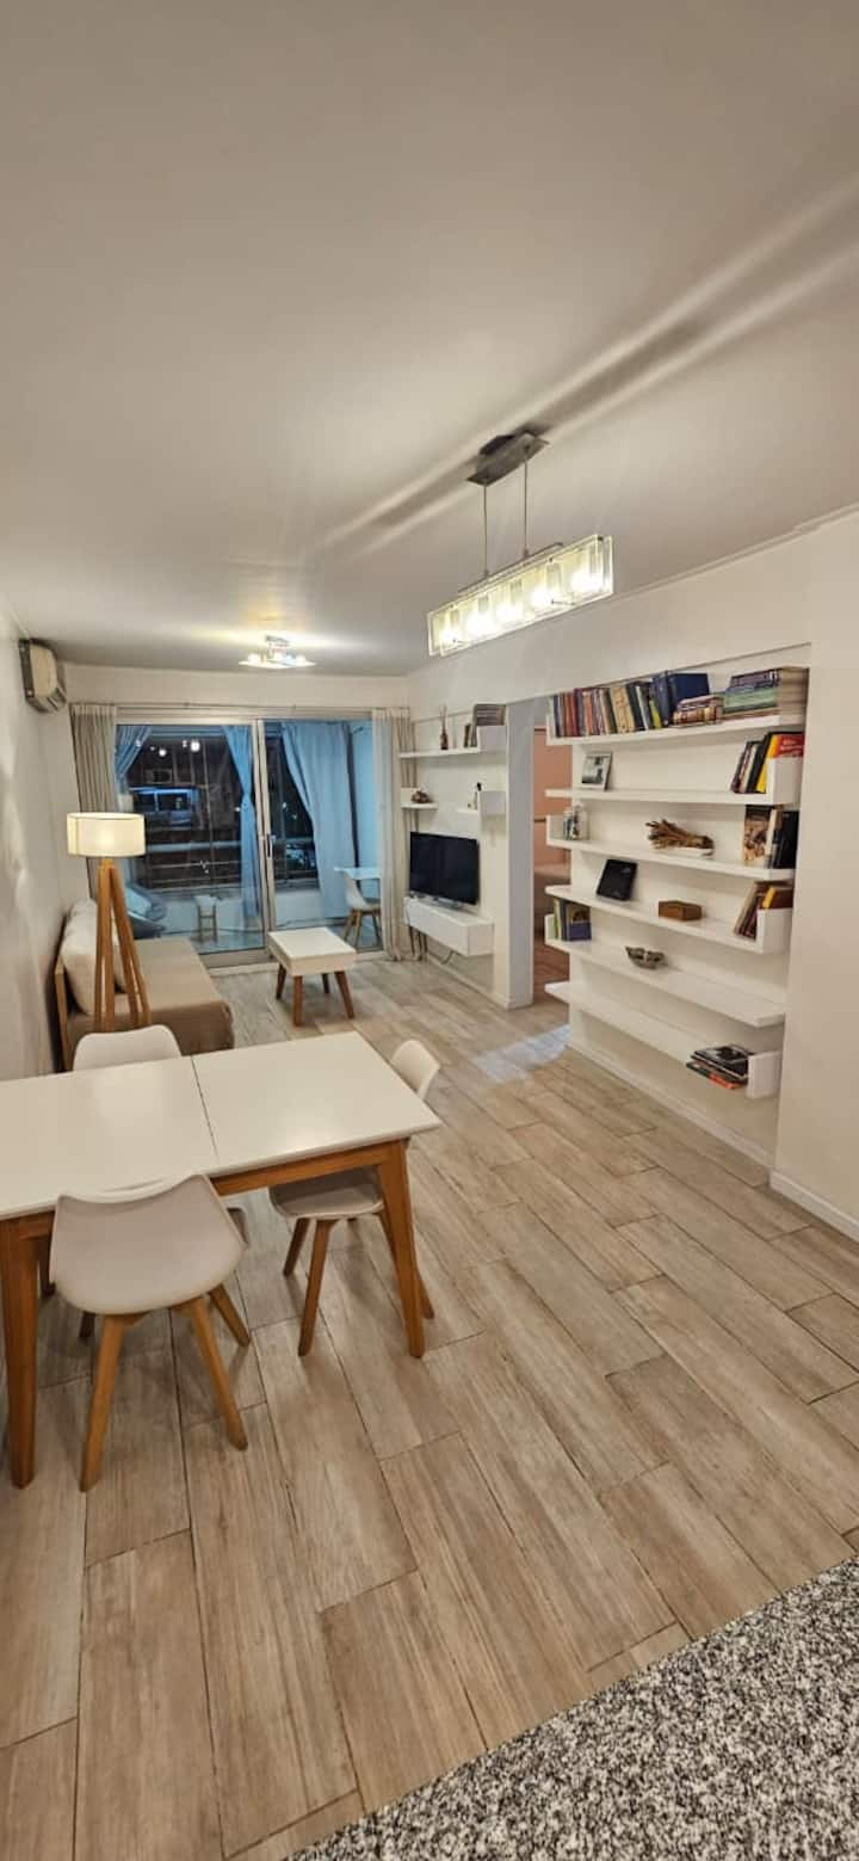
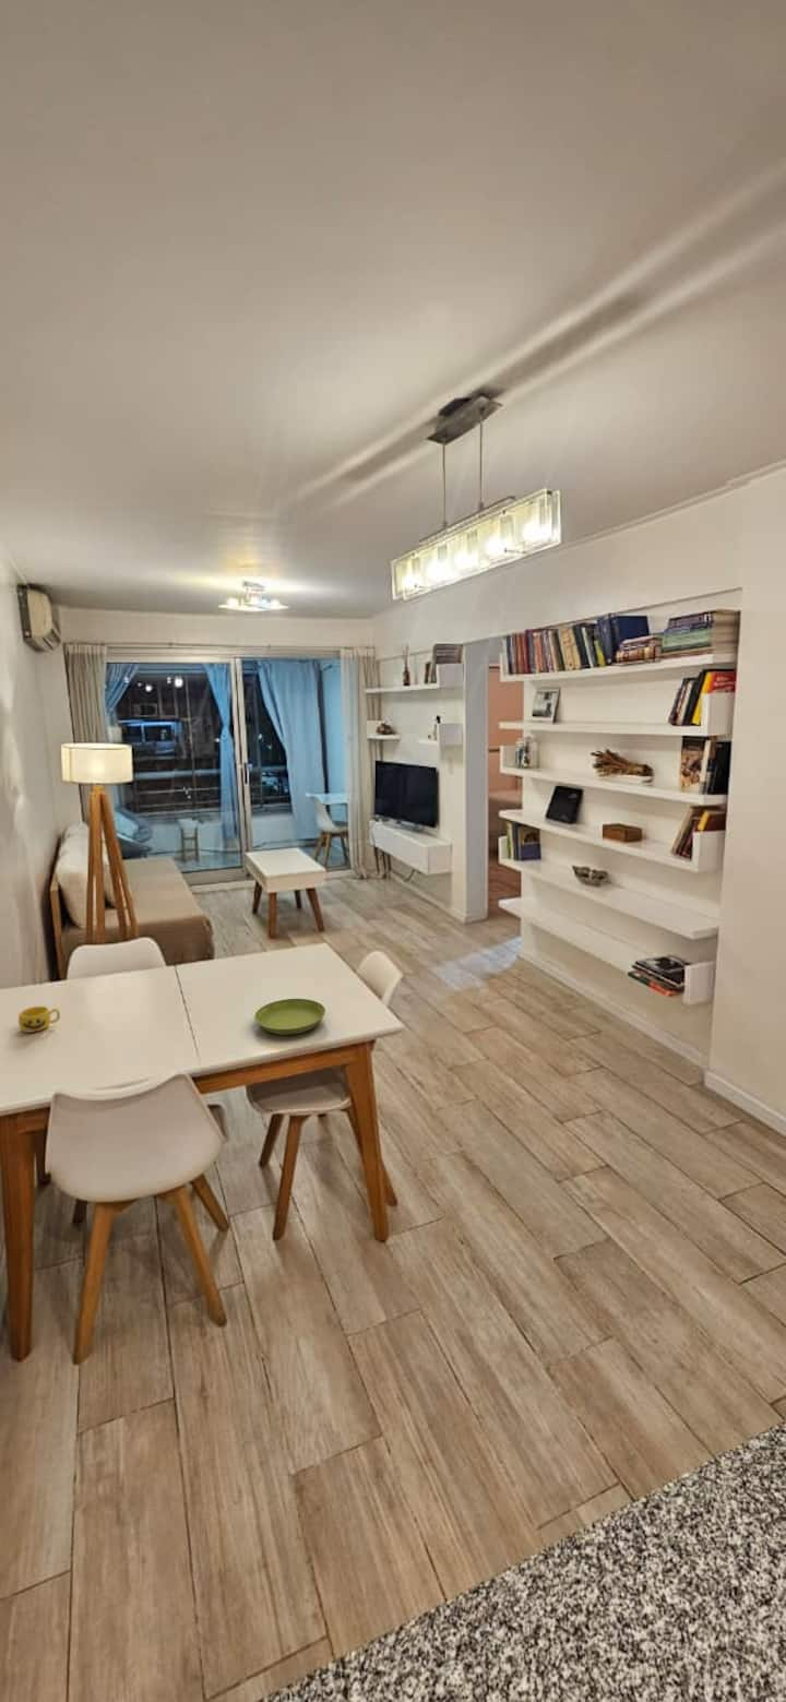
+ saucer (290, 1017)
+ cup (39, 1019)
